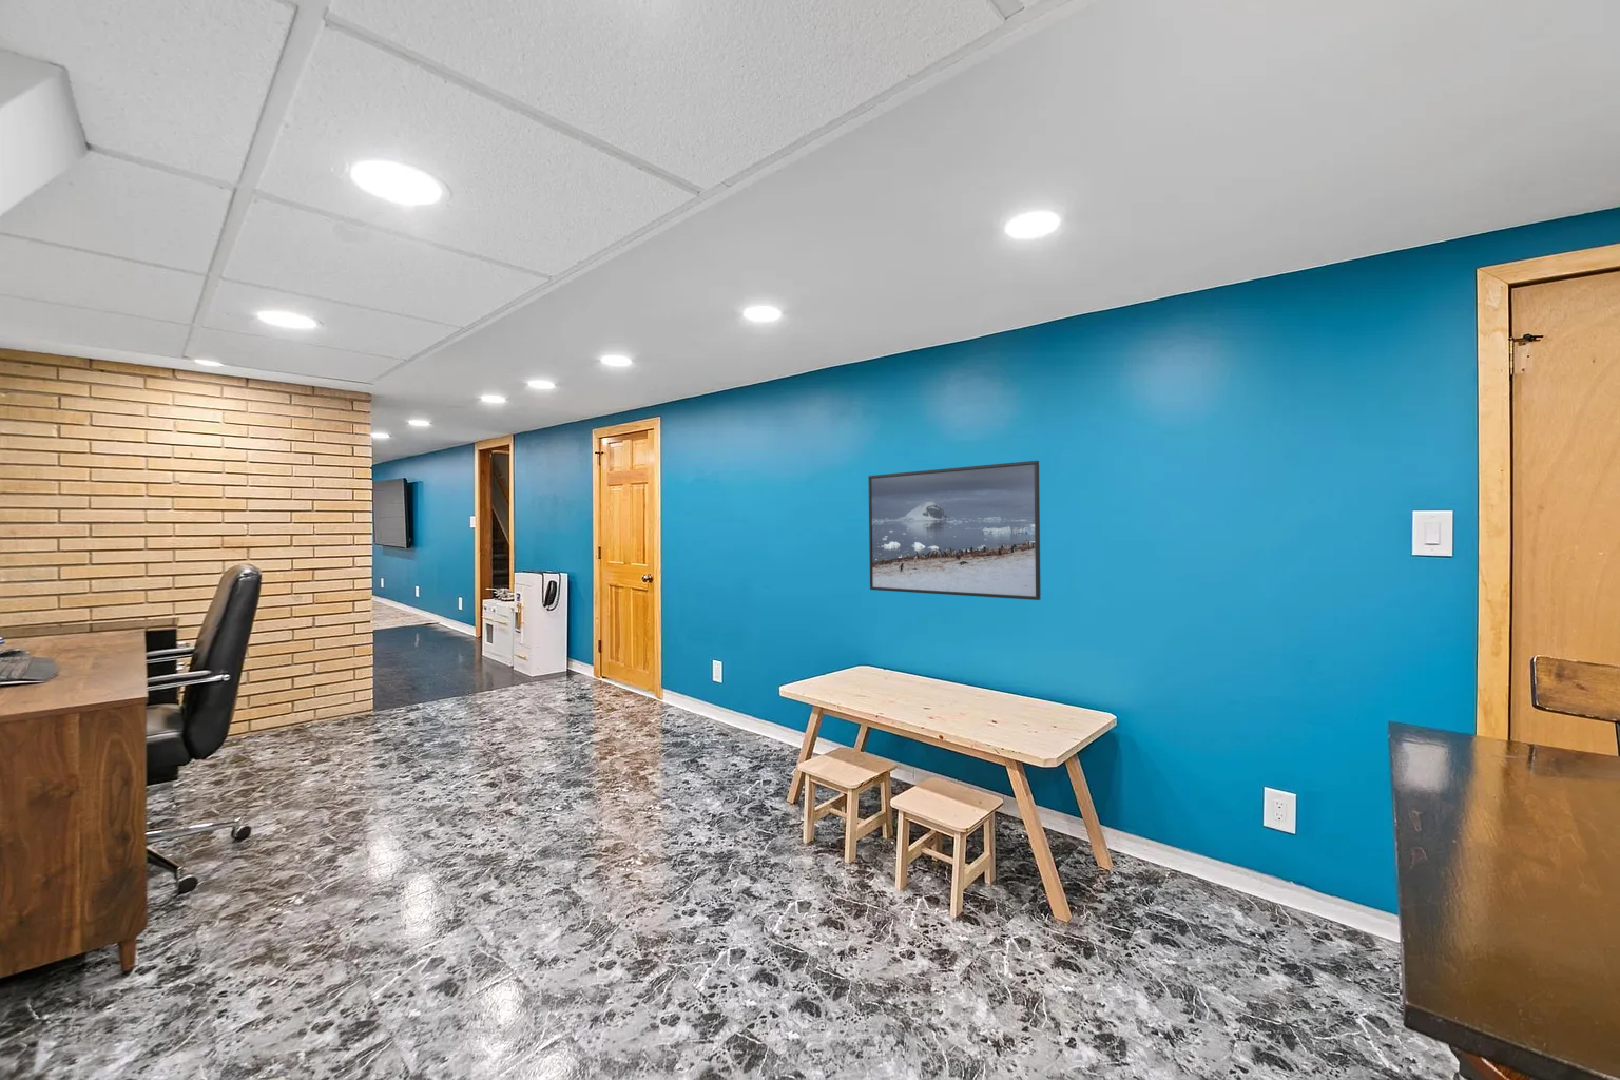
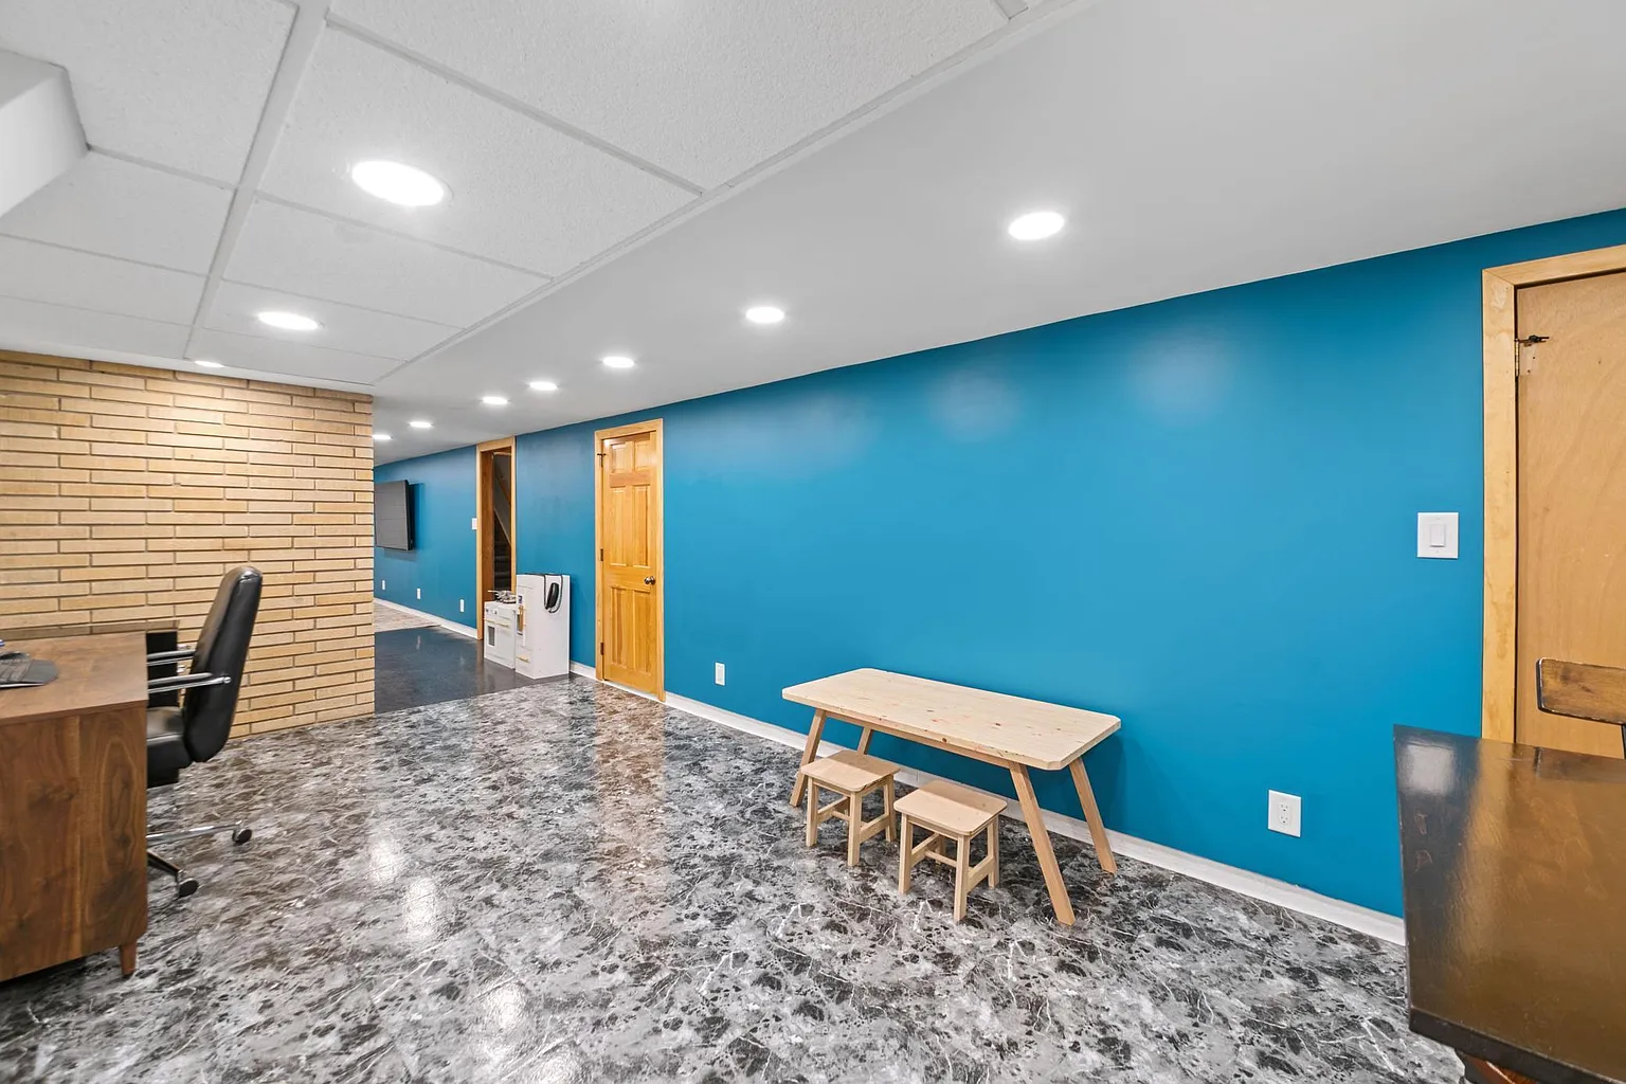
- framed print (945, 532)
